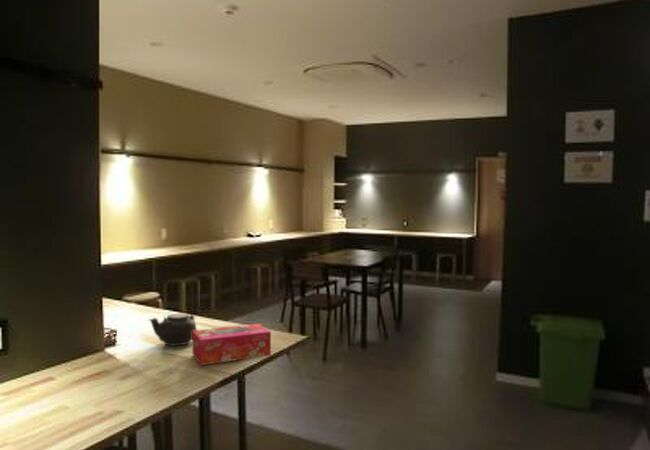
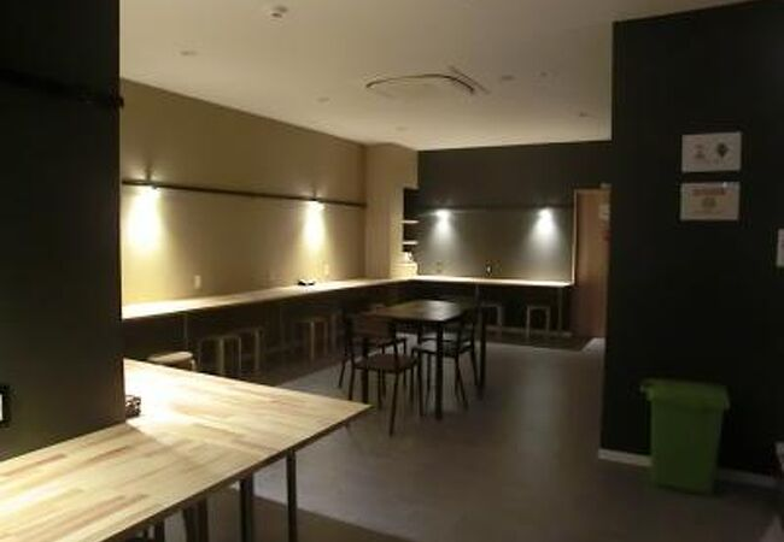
- teapot (173, 329)
- tissue box (231, 342)
